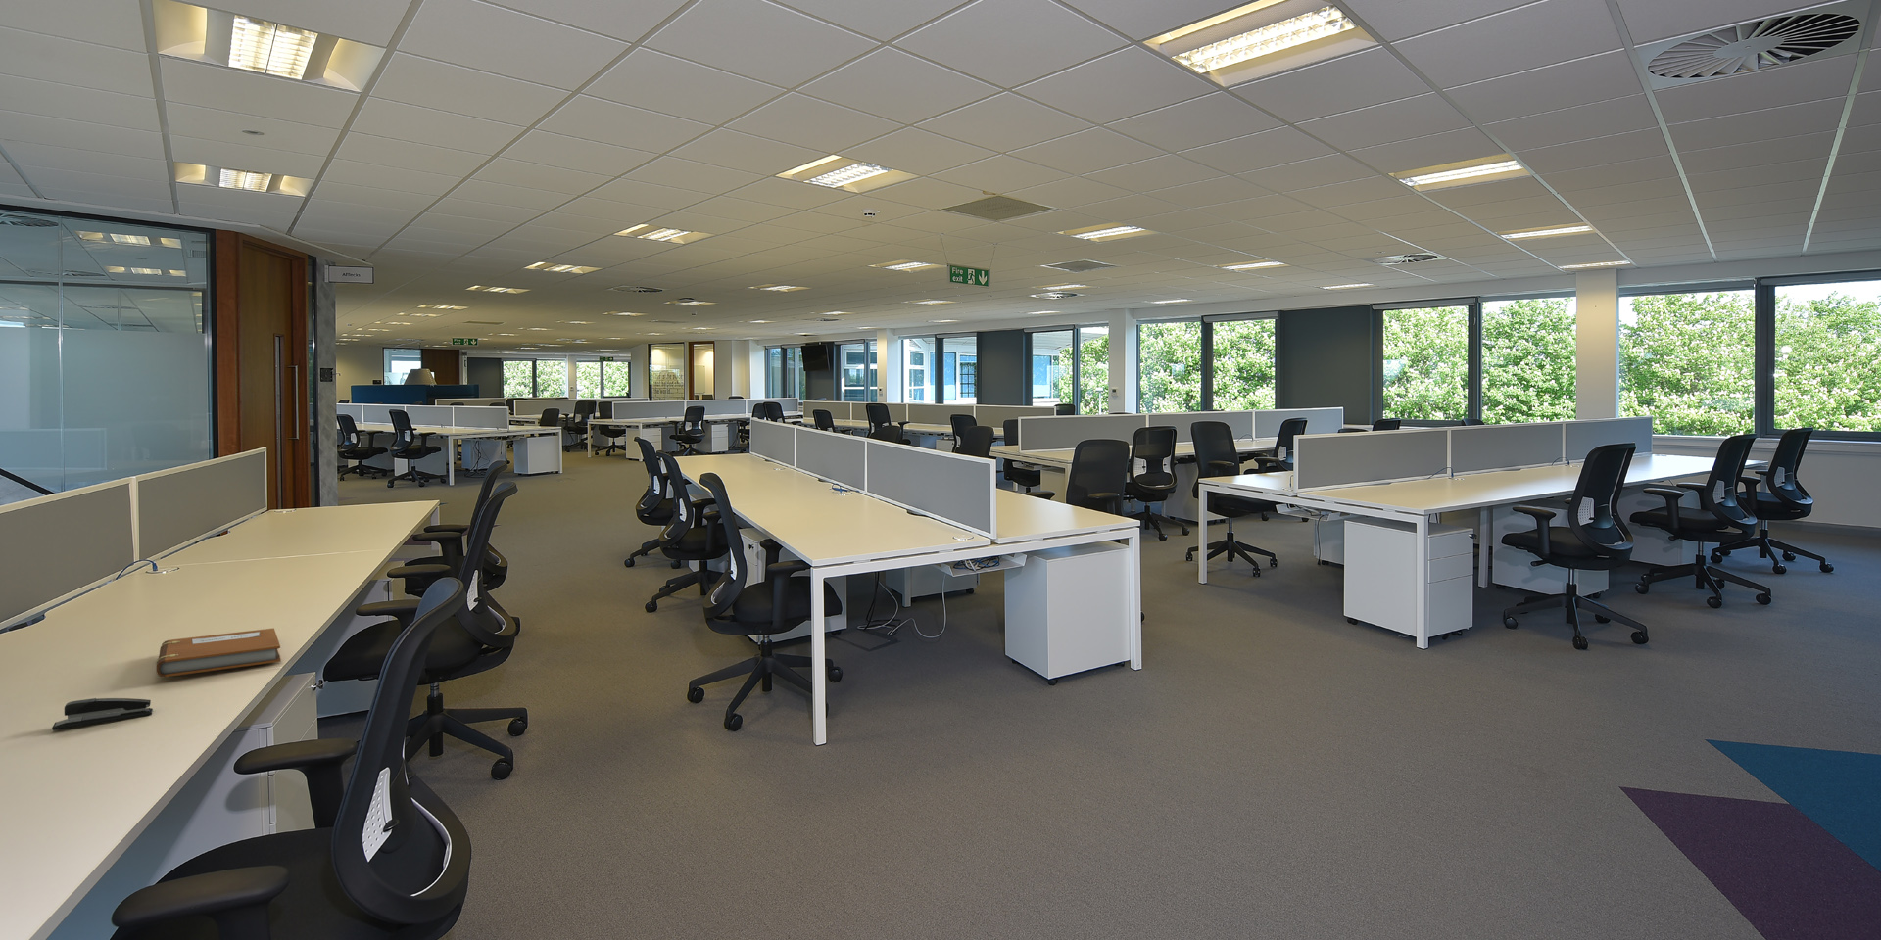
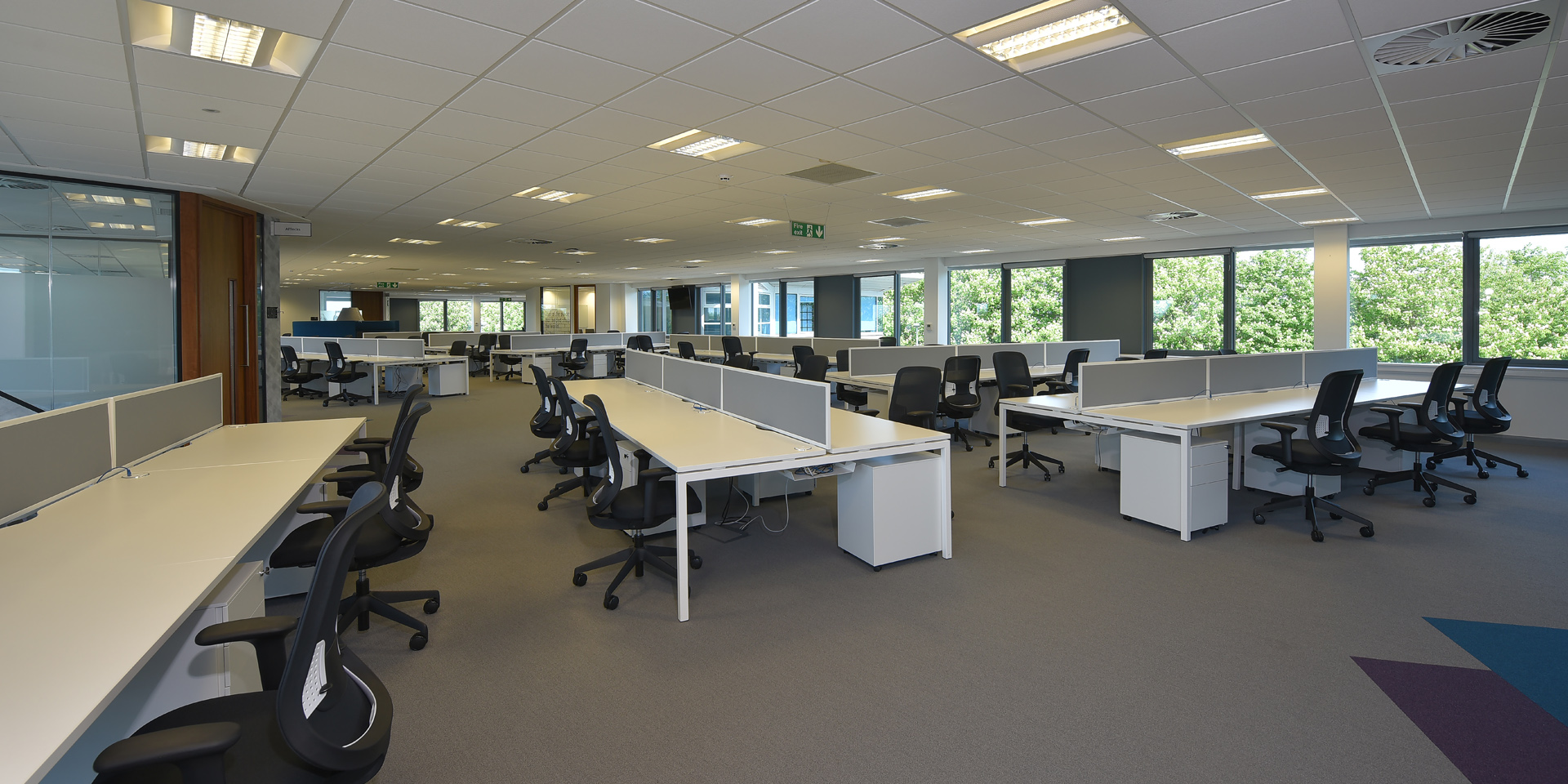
- stapler (104, 709)
- notebook (220, 650)
